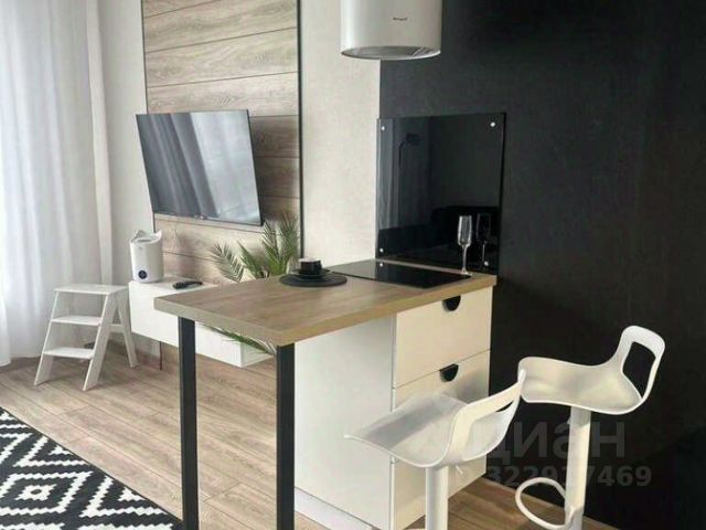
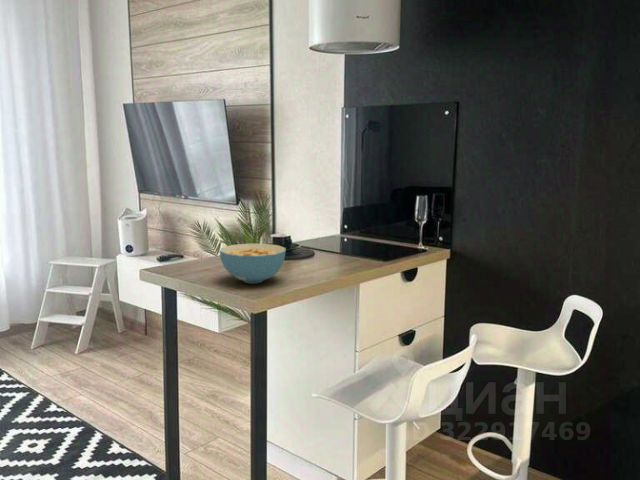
+ cereal bowl (253, 265)
